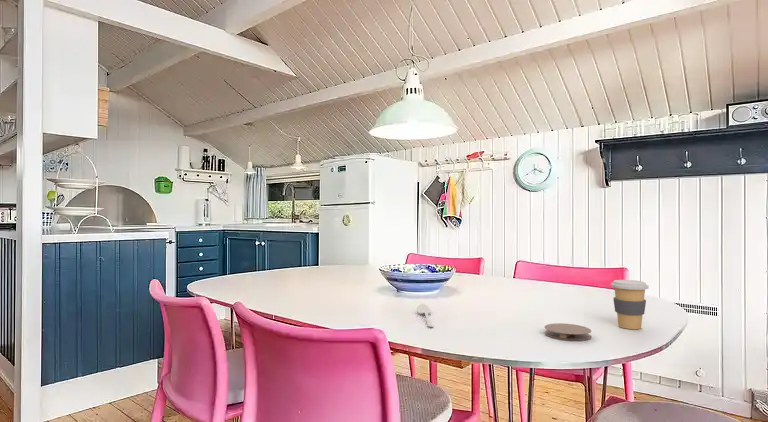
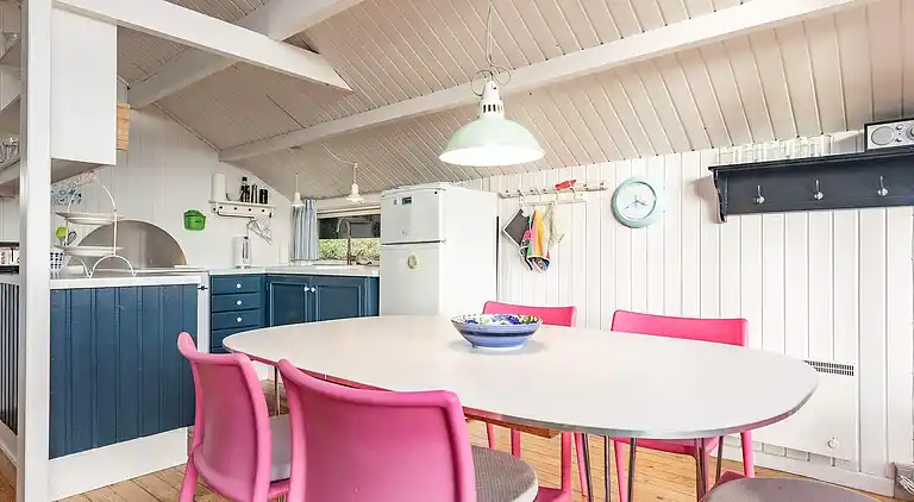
- coffee cup (629, 304)
- coaster (567, 331)
- spoon (426, 314)
